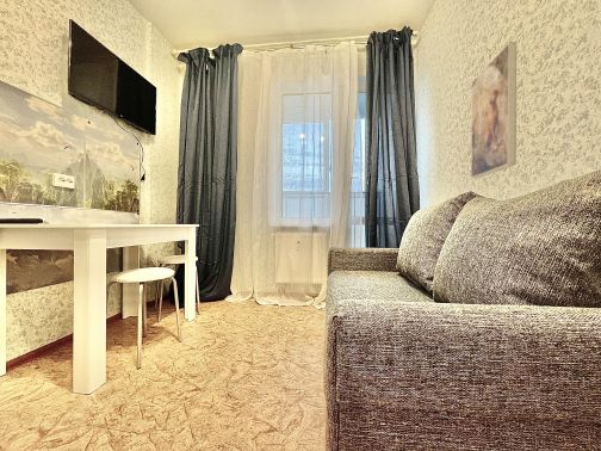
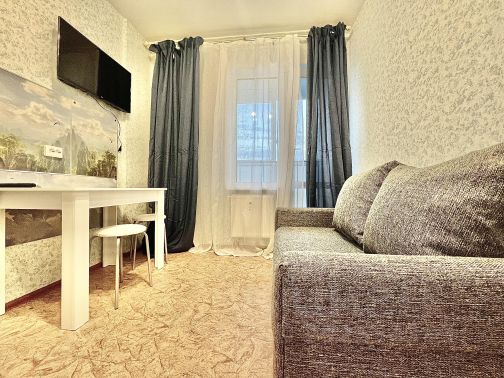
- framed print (490, 118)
